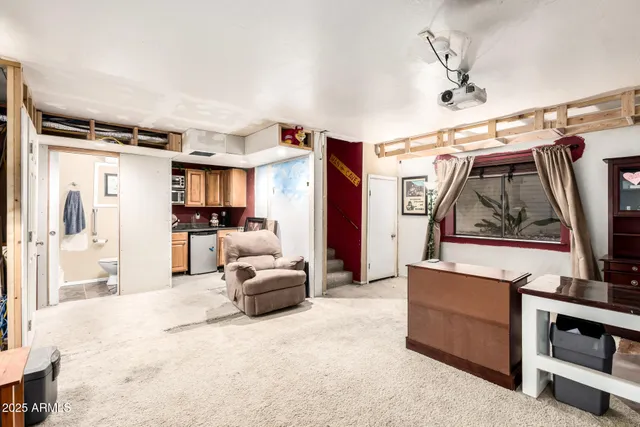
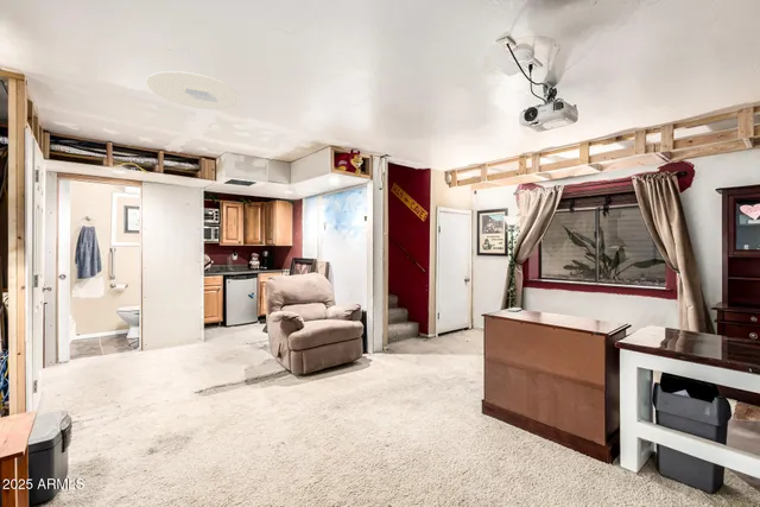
+ ceiling light (195, 88)
